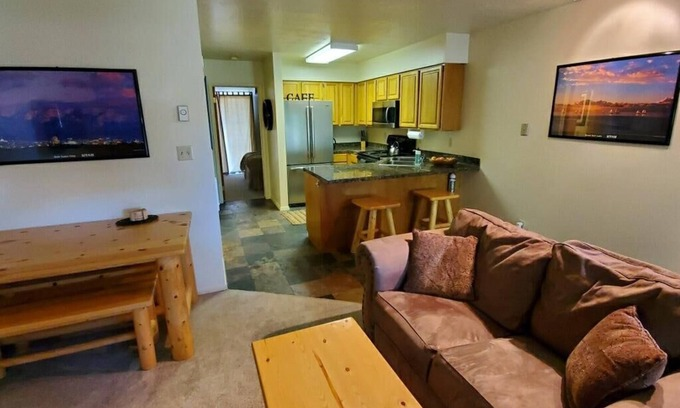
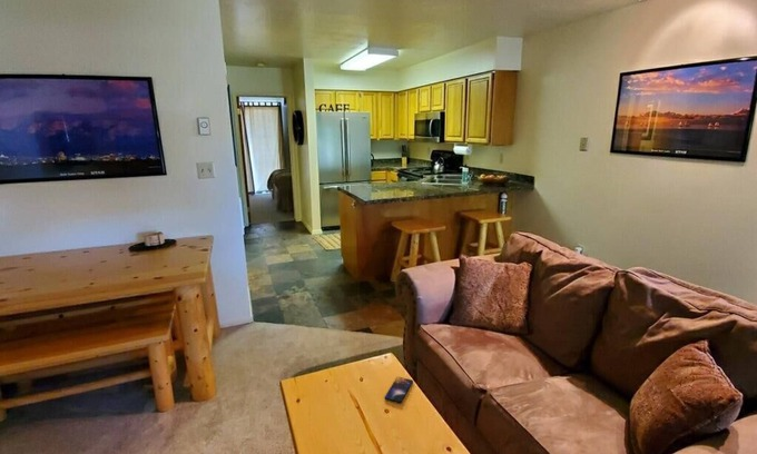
+ smartphone (399, 388)
